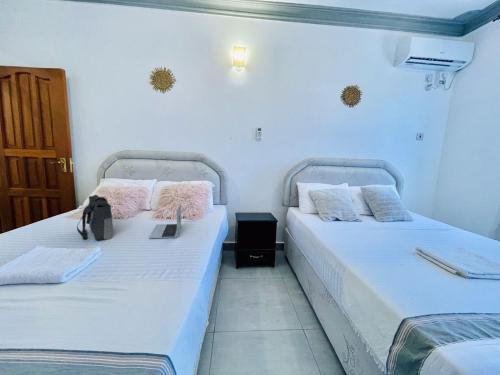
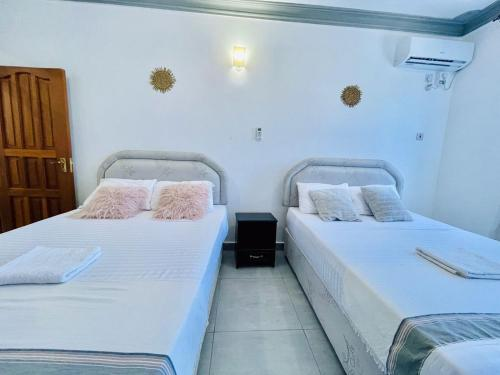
- tote bag (95, 217)
- laptop (166, 224)
